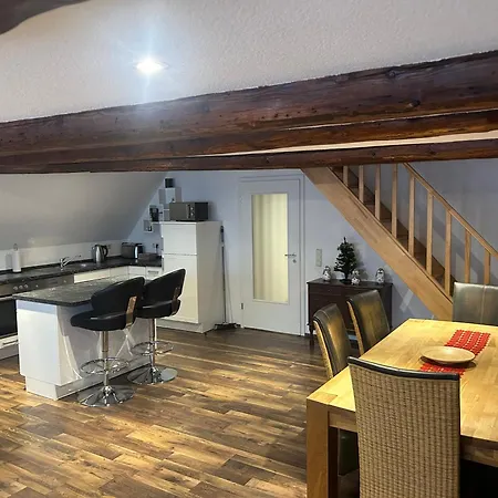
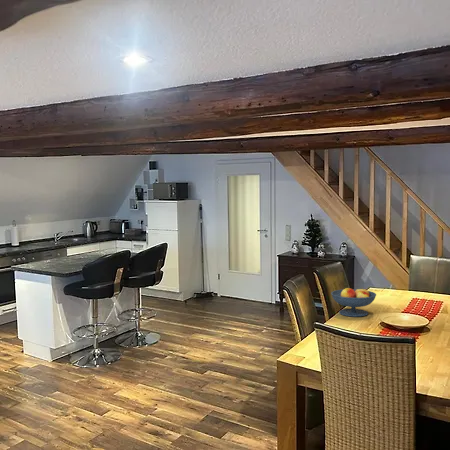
+ fruit bowl (353, 299)
